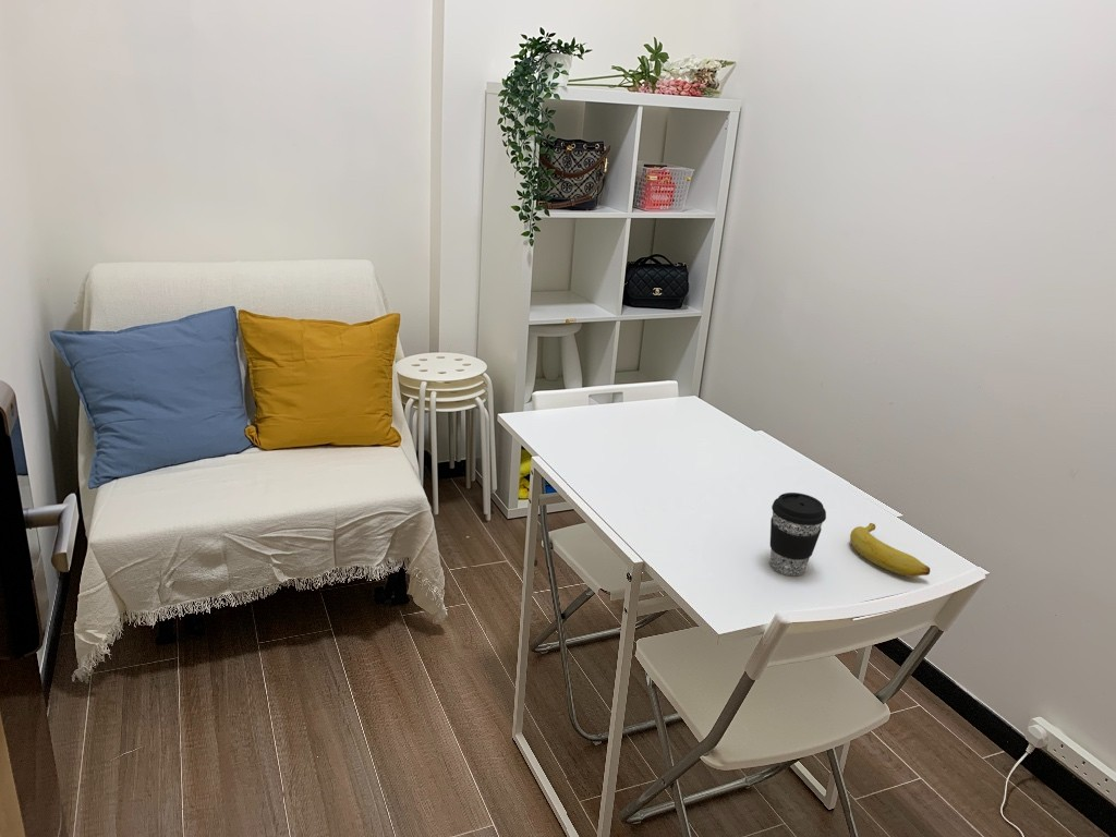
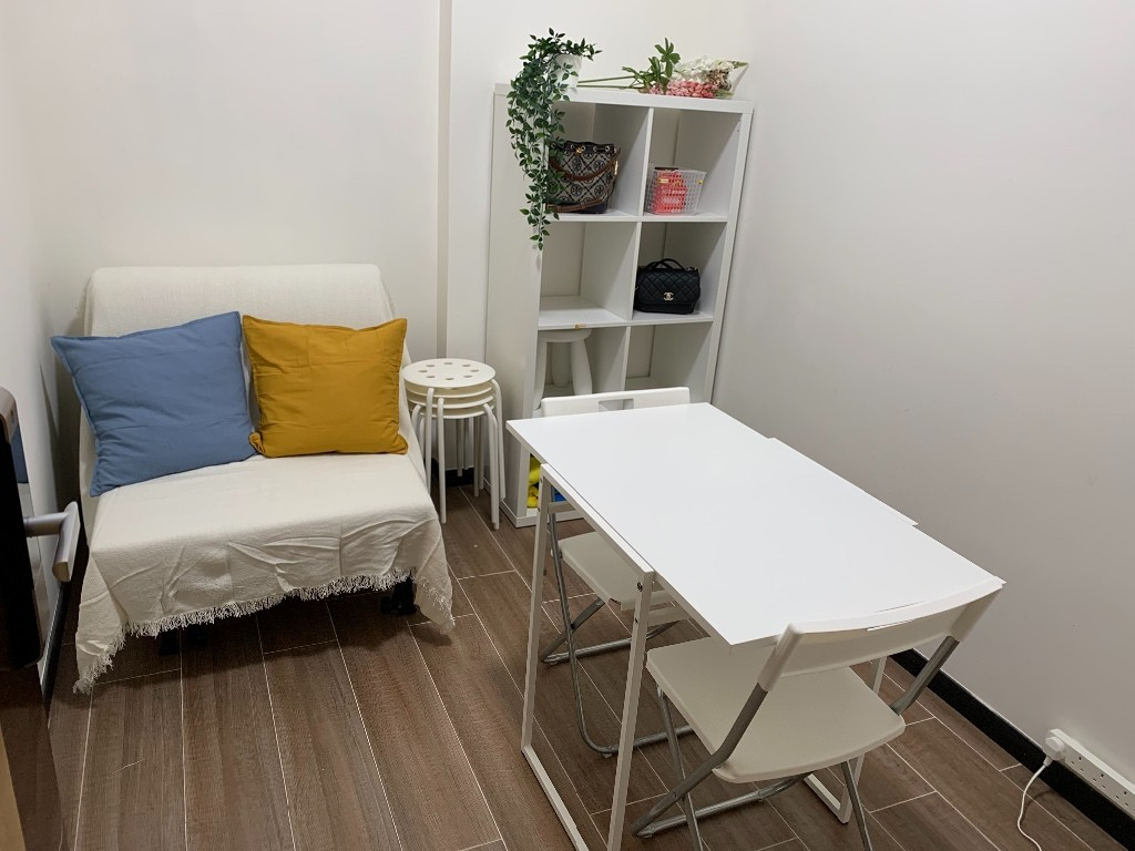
- coffee cup (793, 535)
- banana (889, 549)
